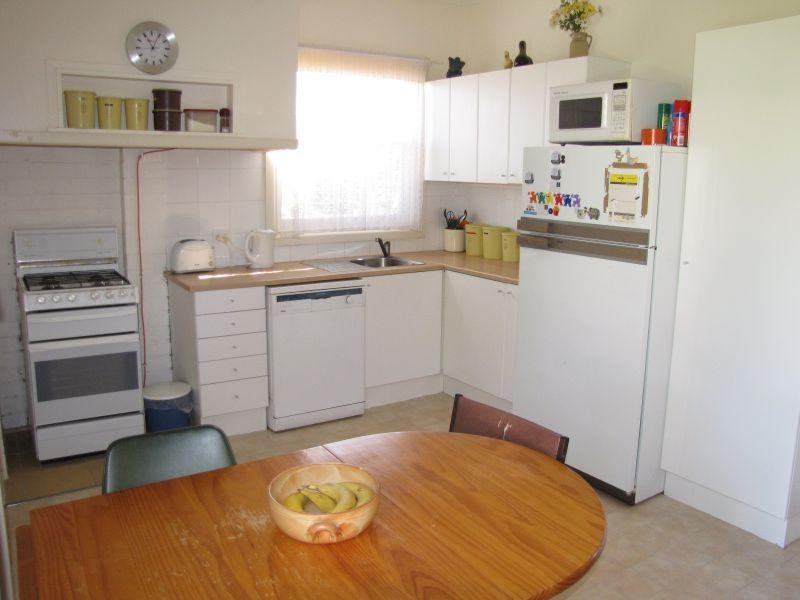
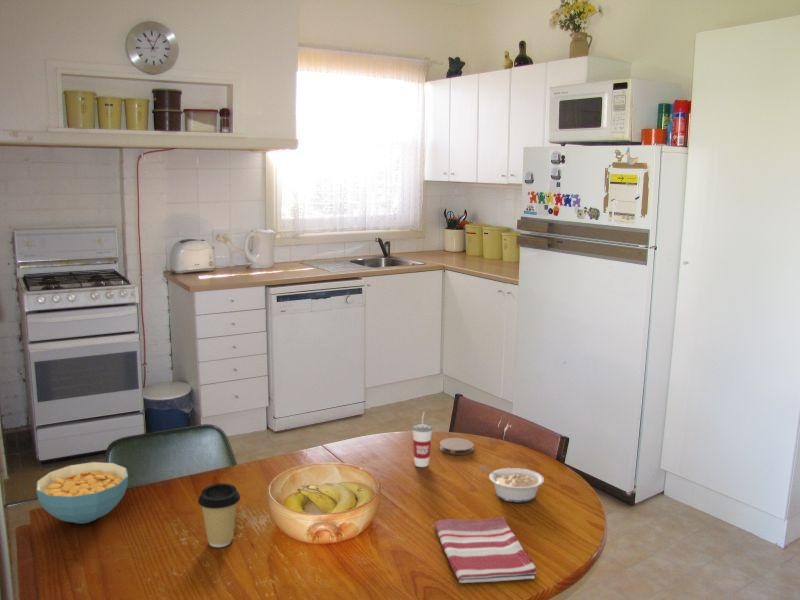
+ cup (422, 438)
+ legume (514, 484)
+ coffee cup (219, 516)
+ dish towel (482, 547)
+ coaster (456, 446)
+ cereal bowl (84, 498)
